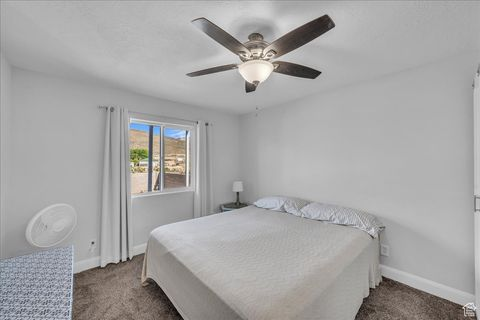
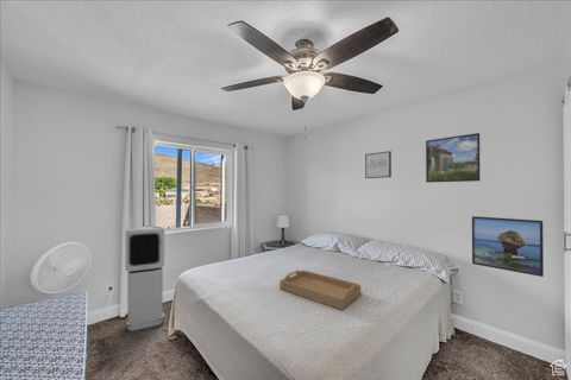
+ air purifier (146, 273)
+ wall art (377, 165)
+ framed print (451, 159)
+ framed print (504, 243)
+ serving tray (319, 285)
